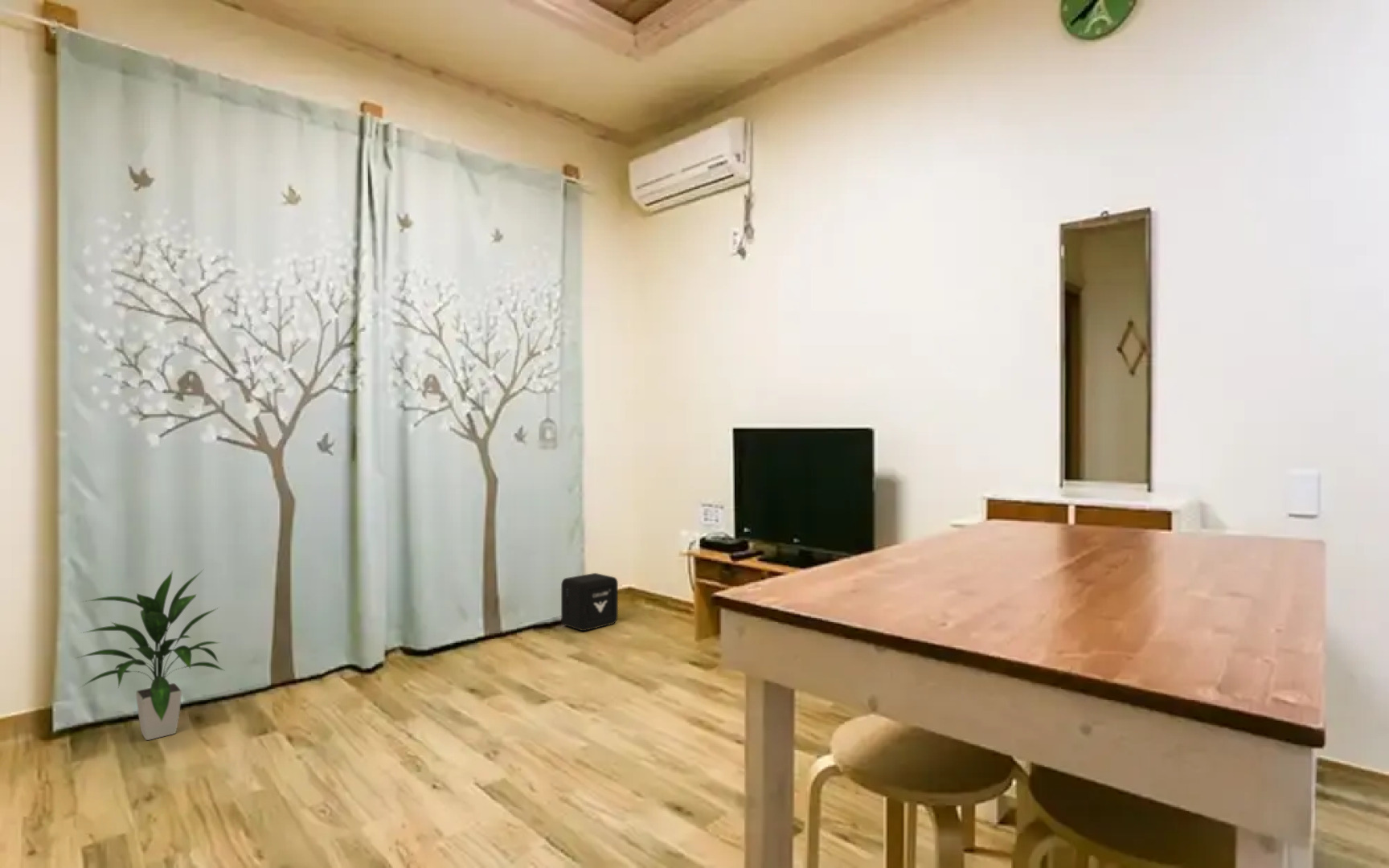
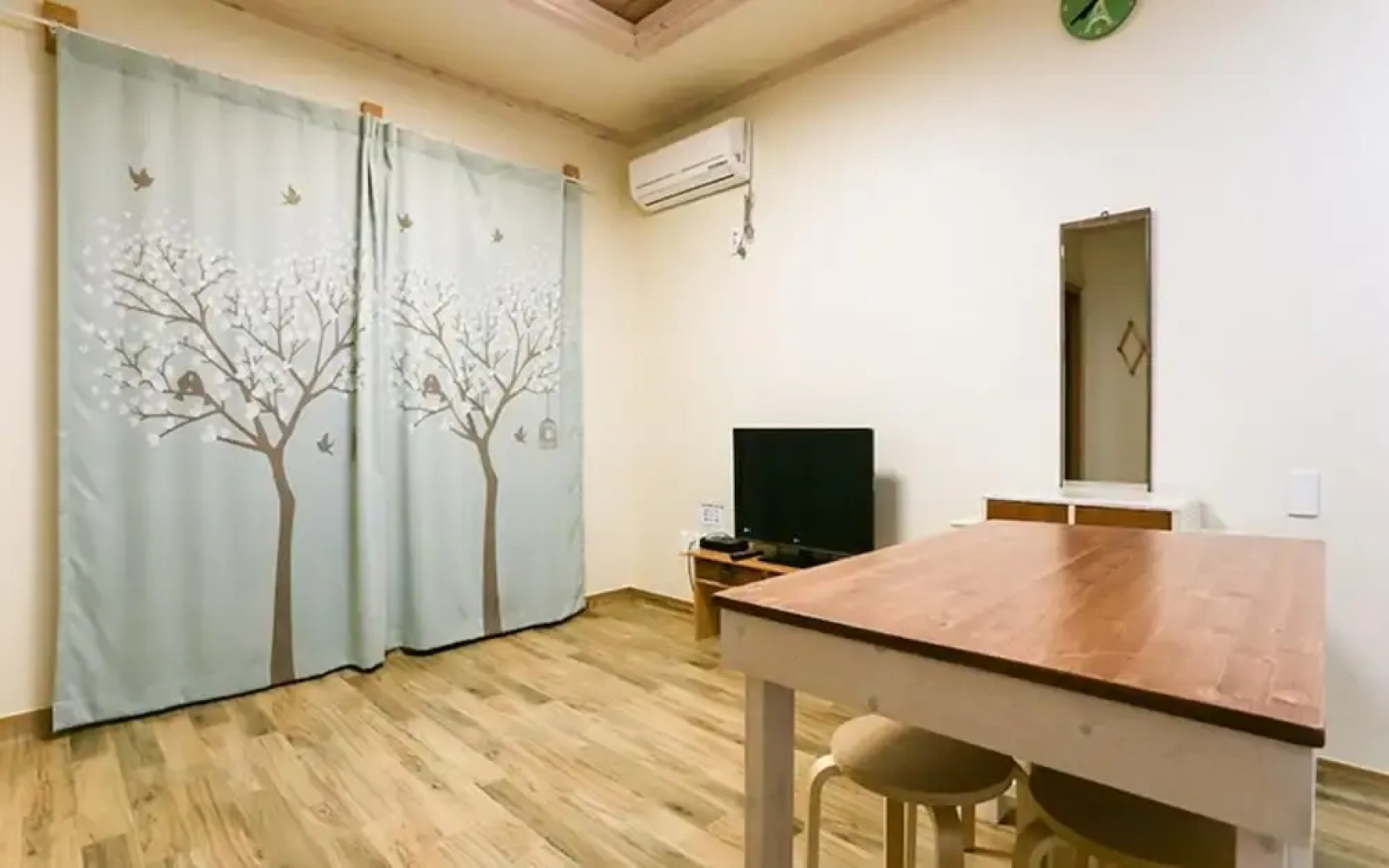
- indoor plant (156, 654)
- air purifier (590, 601)
